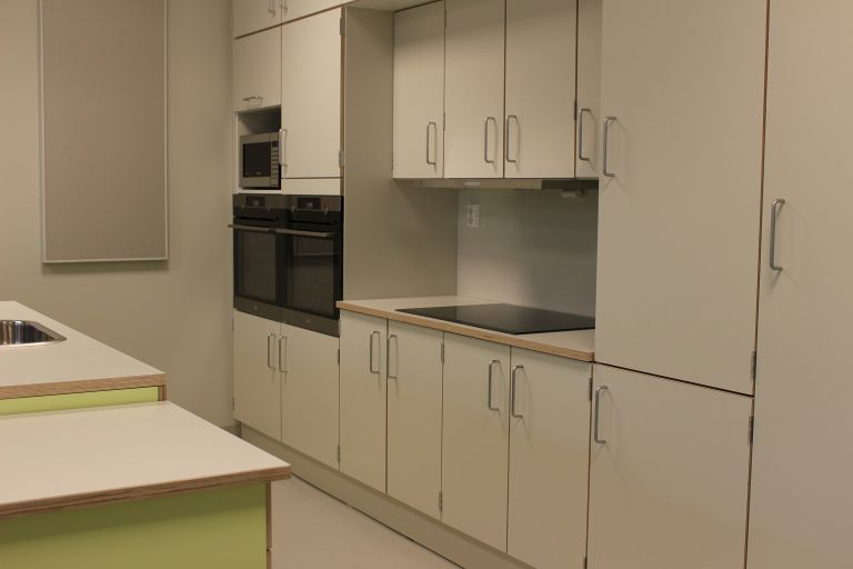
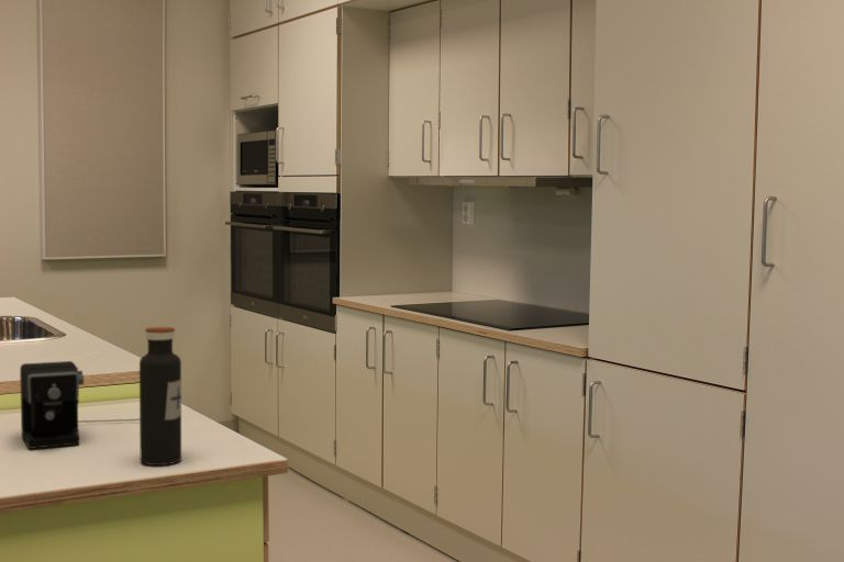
+ coffee maker (78, 400)
+ water bottle (160, 394)
